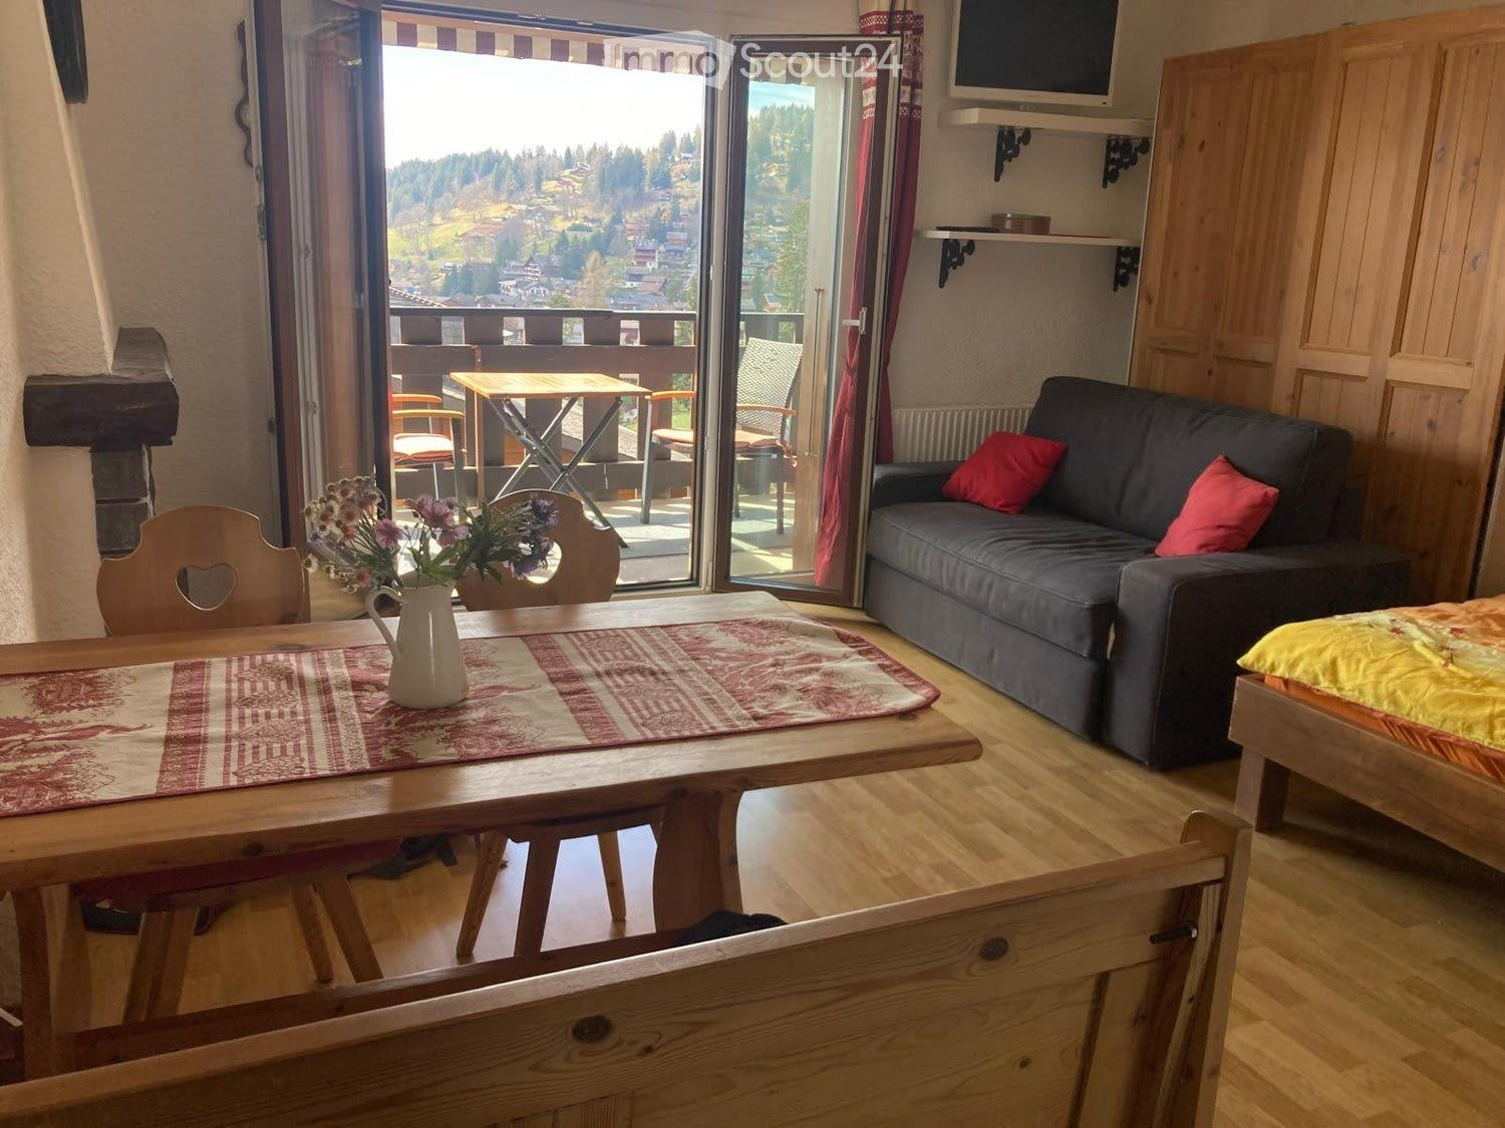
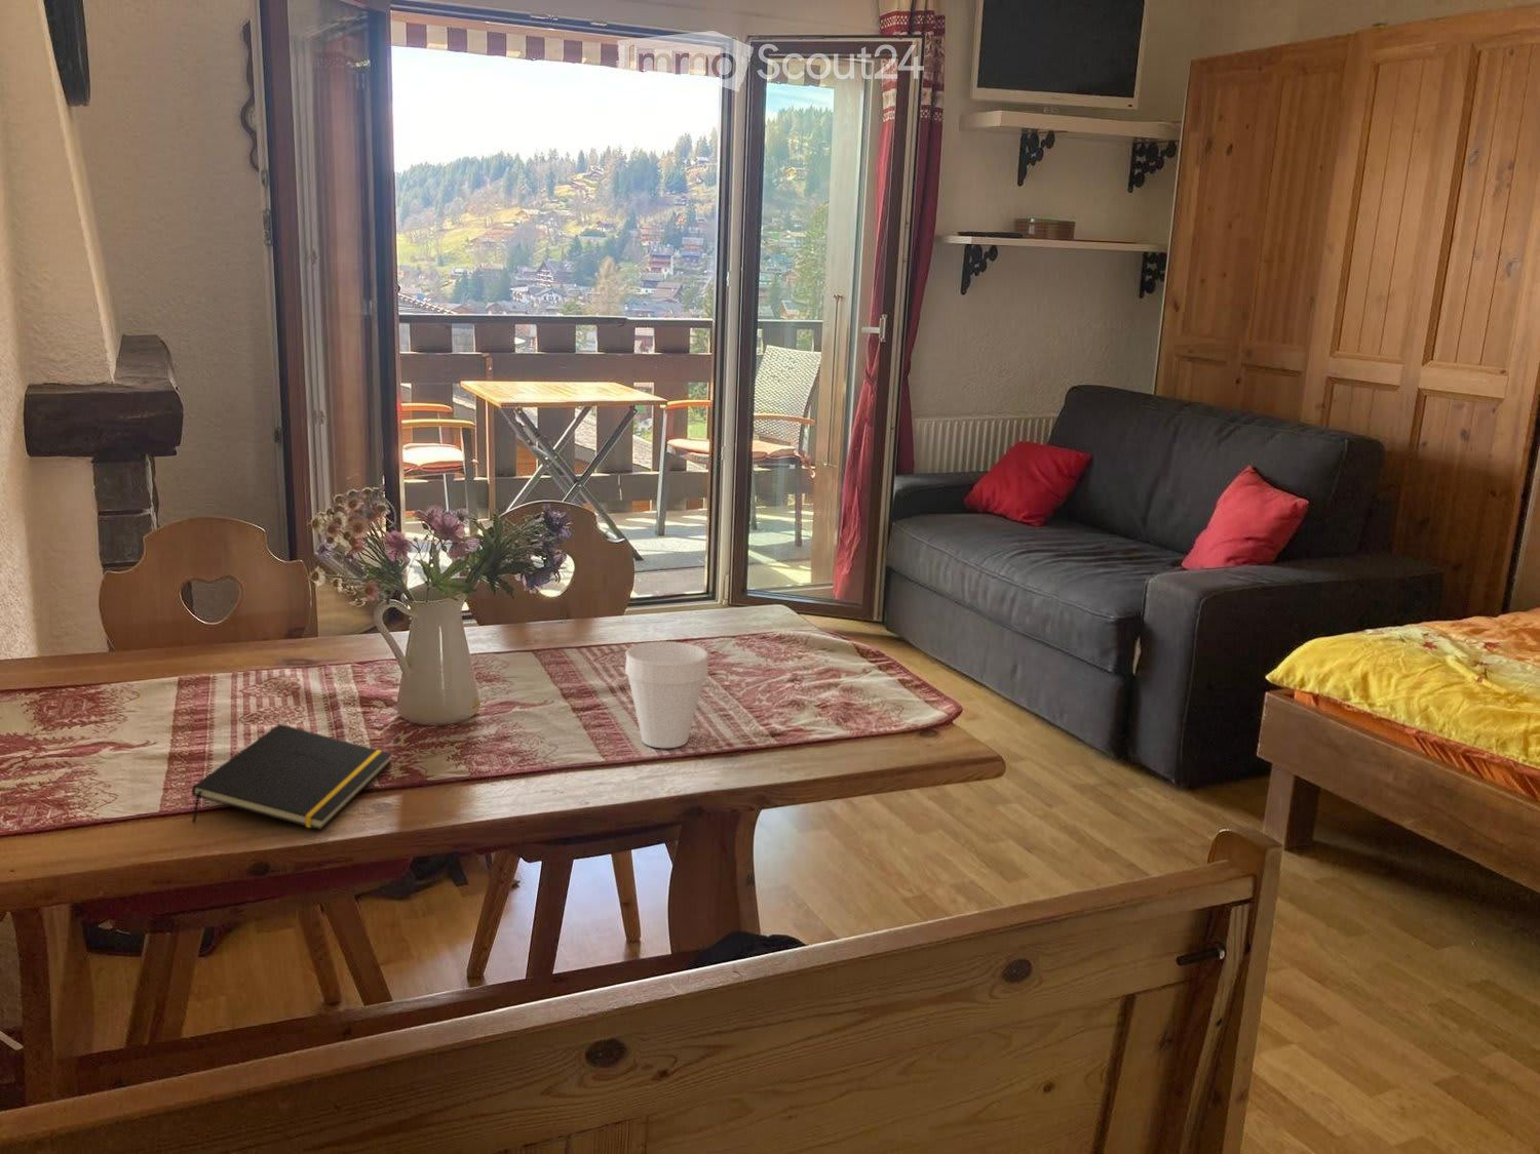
+ cup (666, 697)
+ notepad (298, 772)
